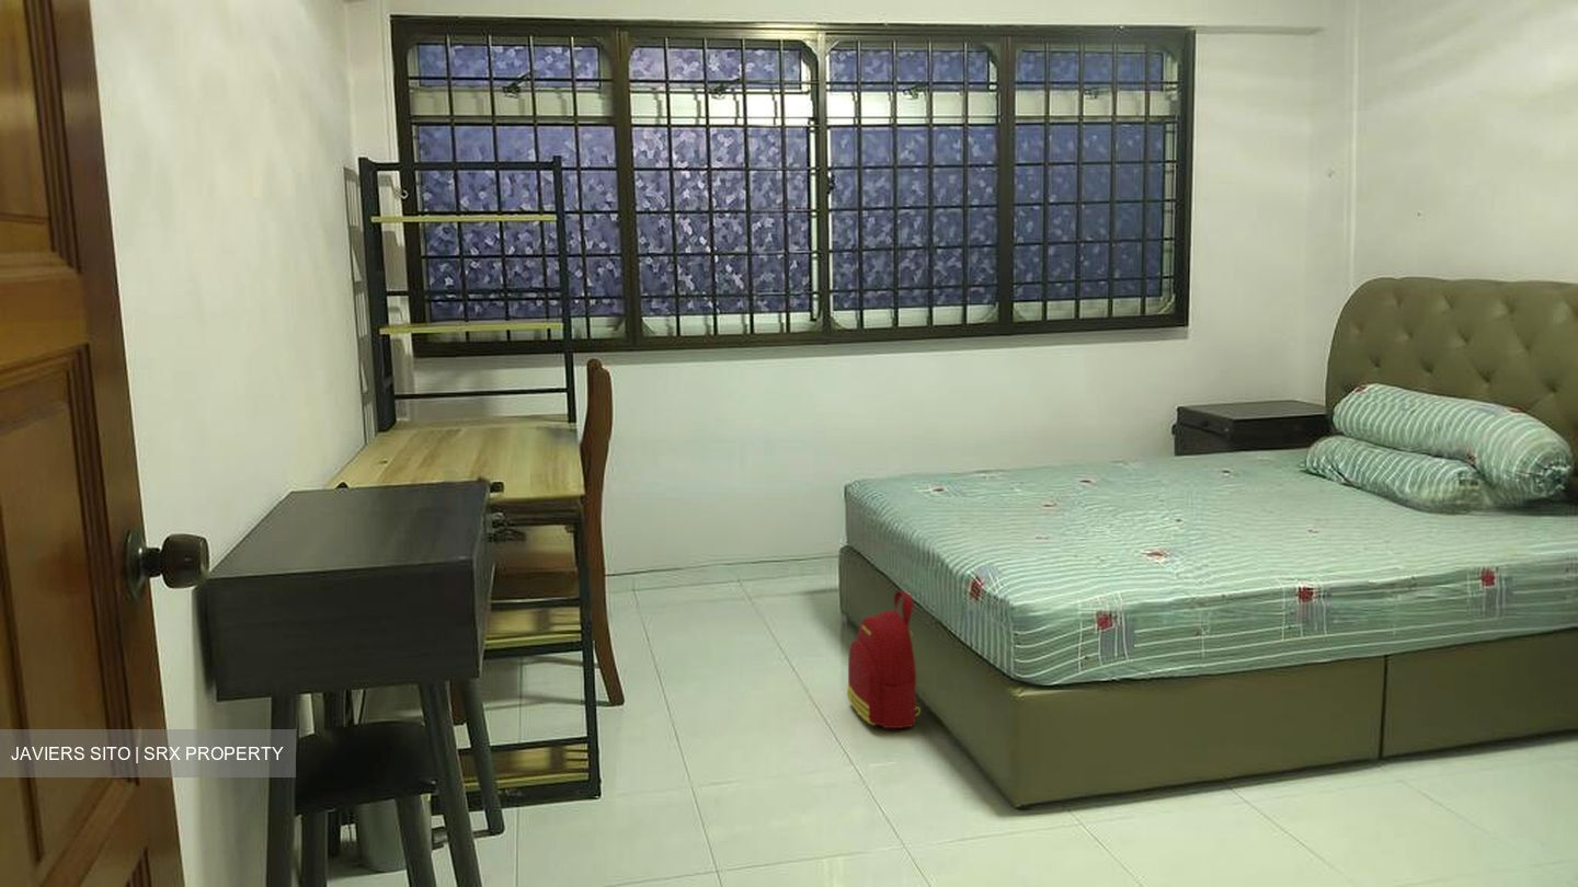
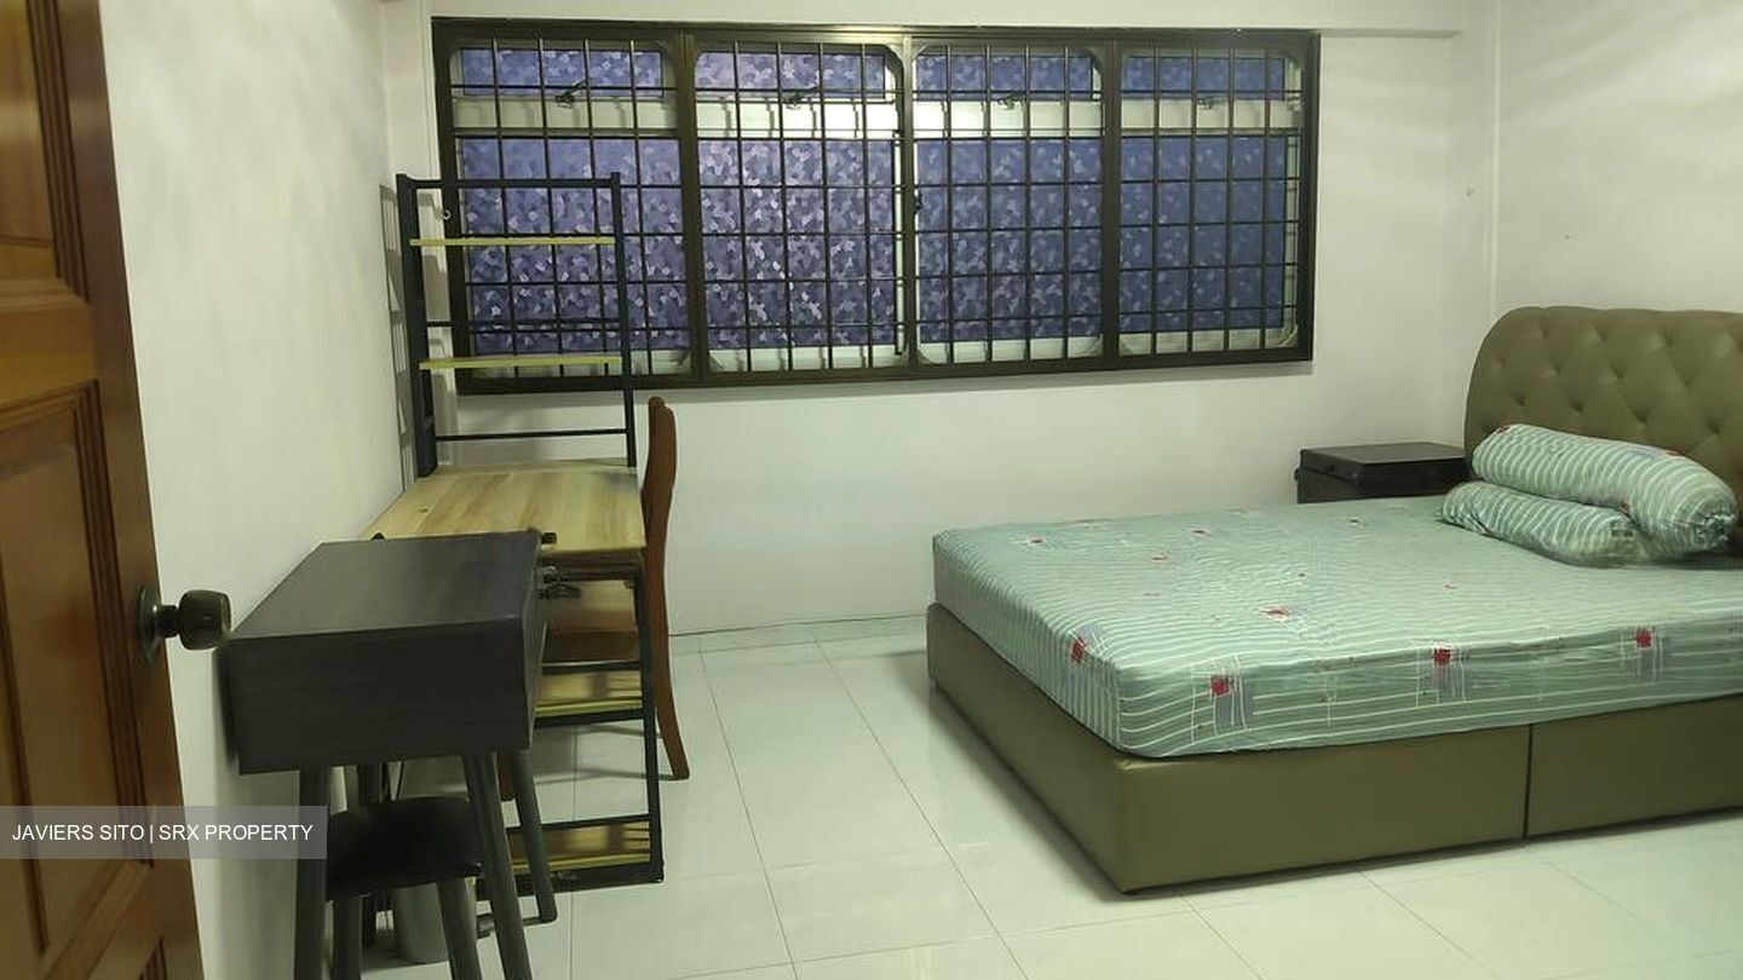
- backpack (881, 654)
